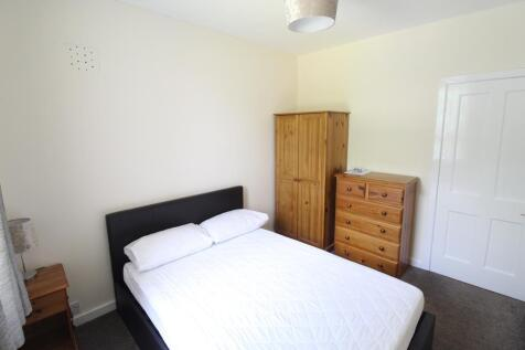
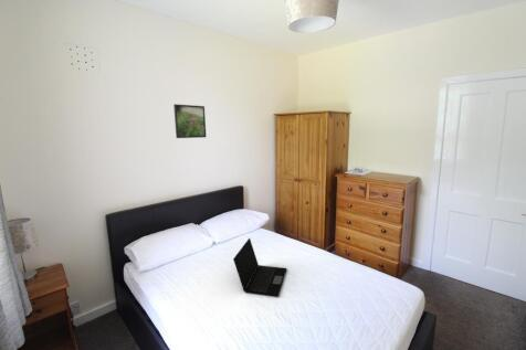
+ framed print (190, 121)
+ laptop (261, 265)
